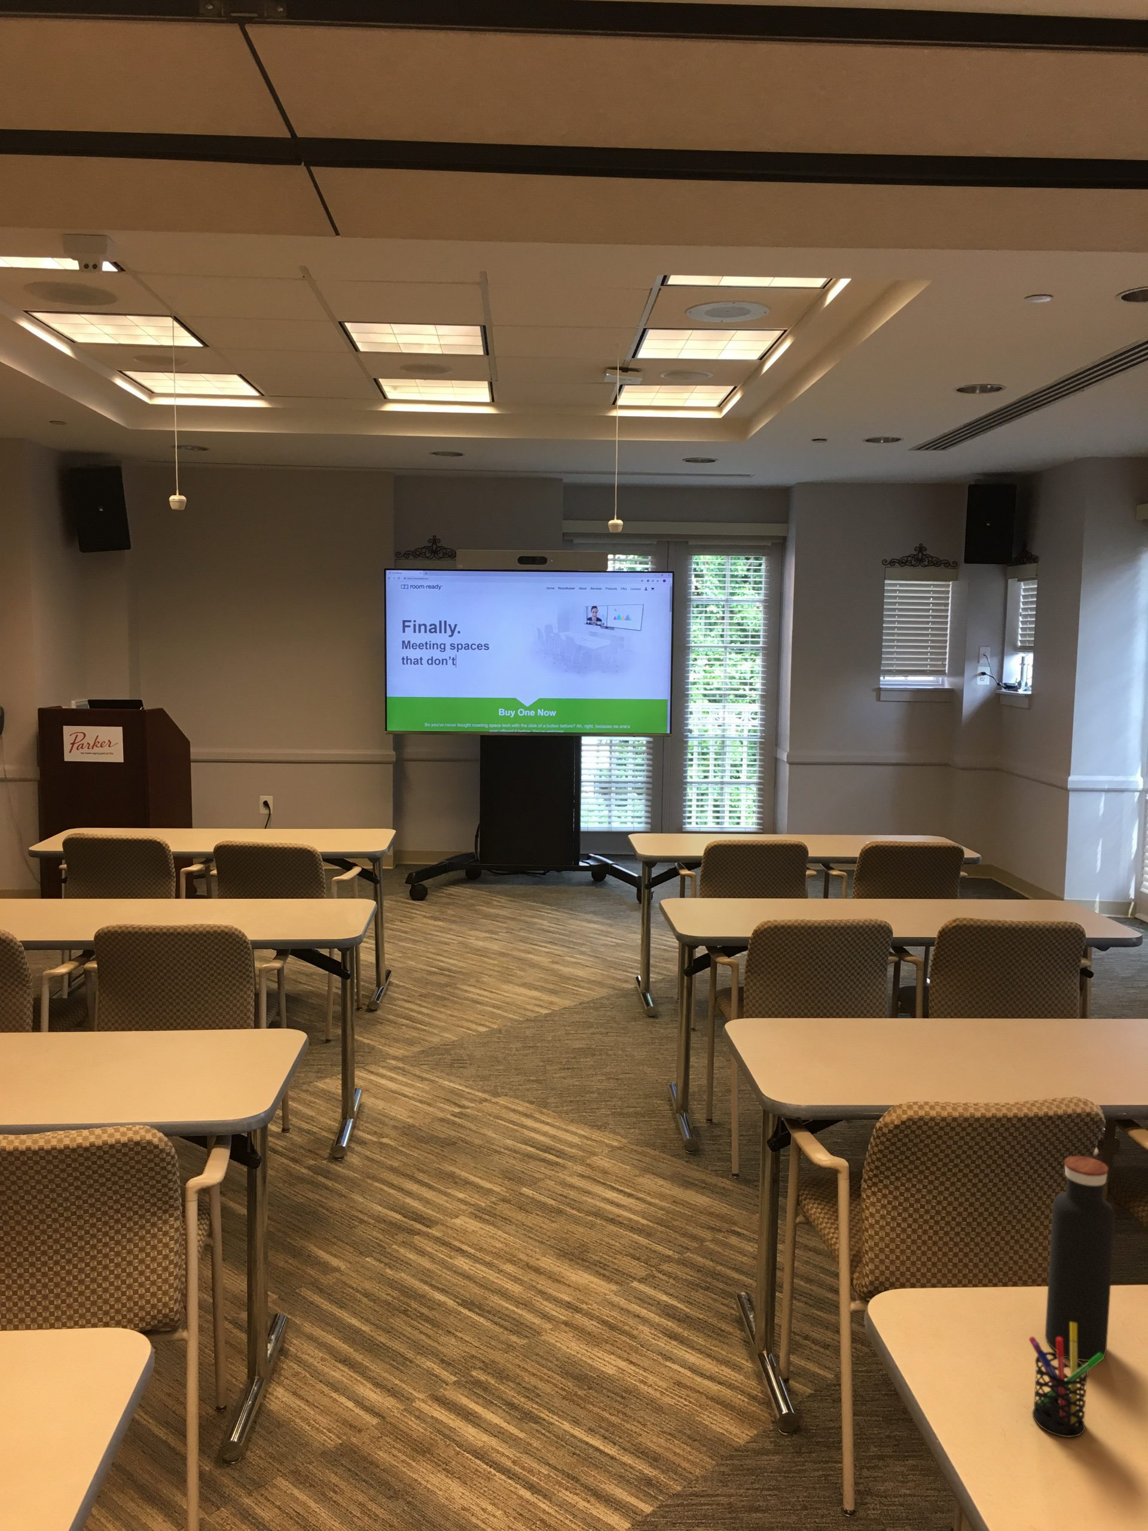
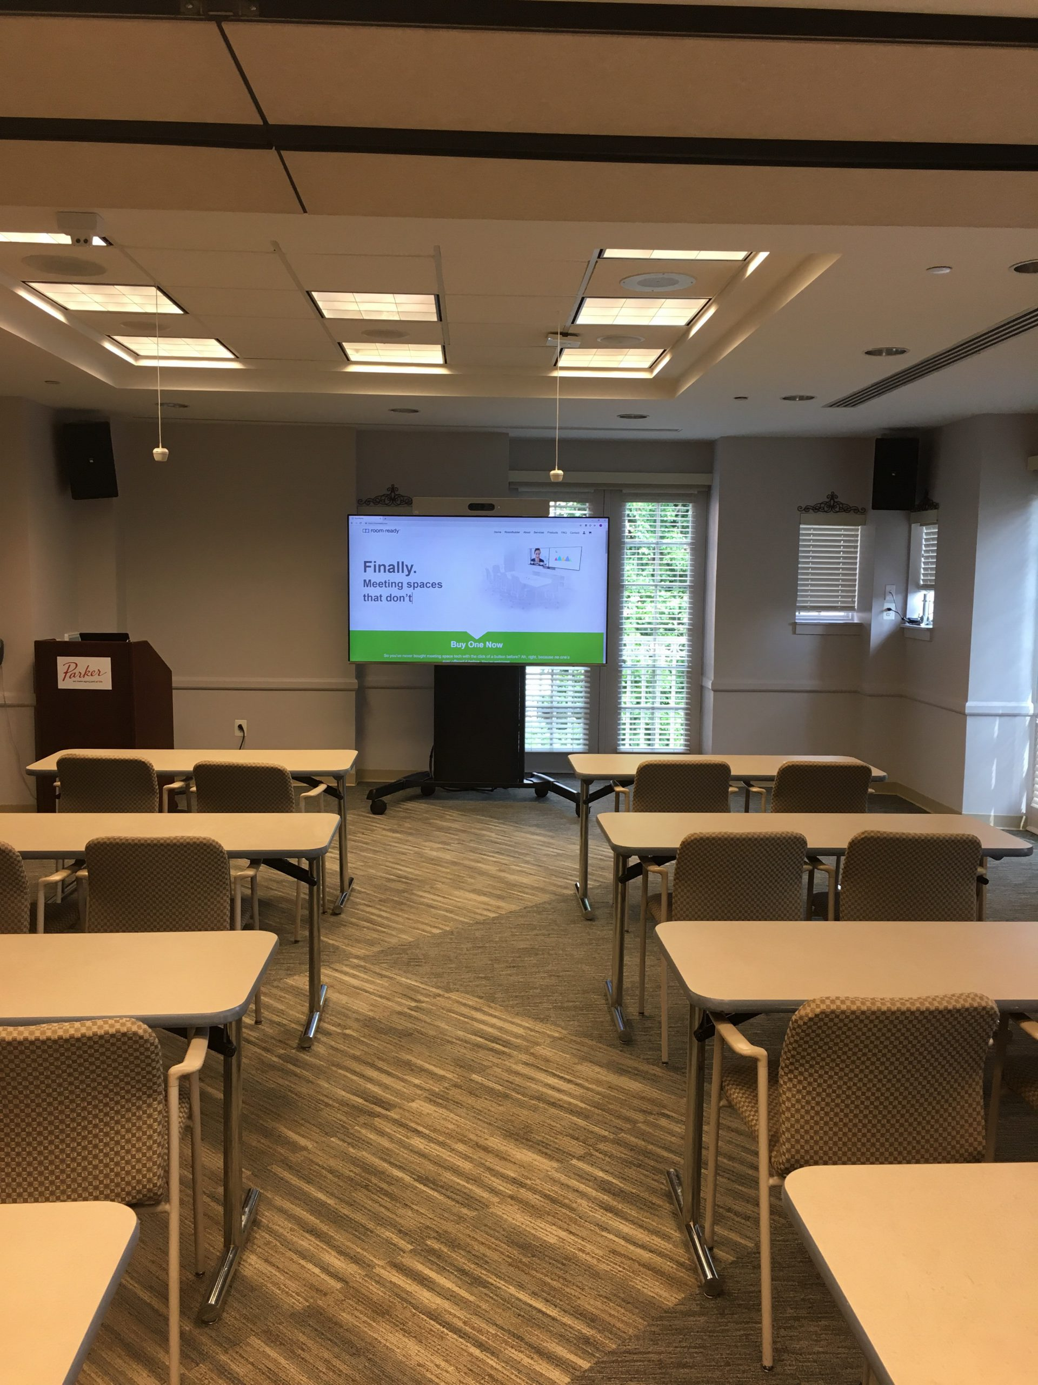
- pen holder (1067, 1378)
- water bottle (1080, 1255)
